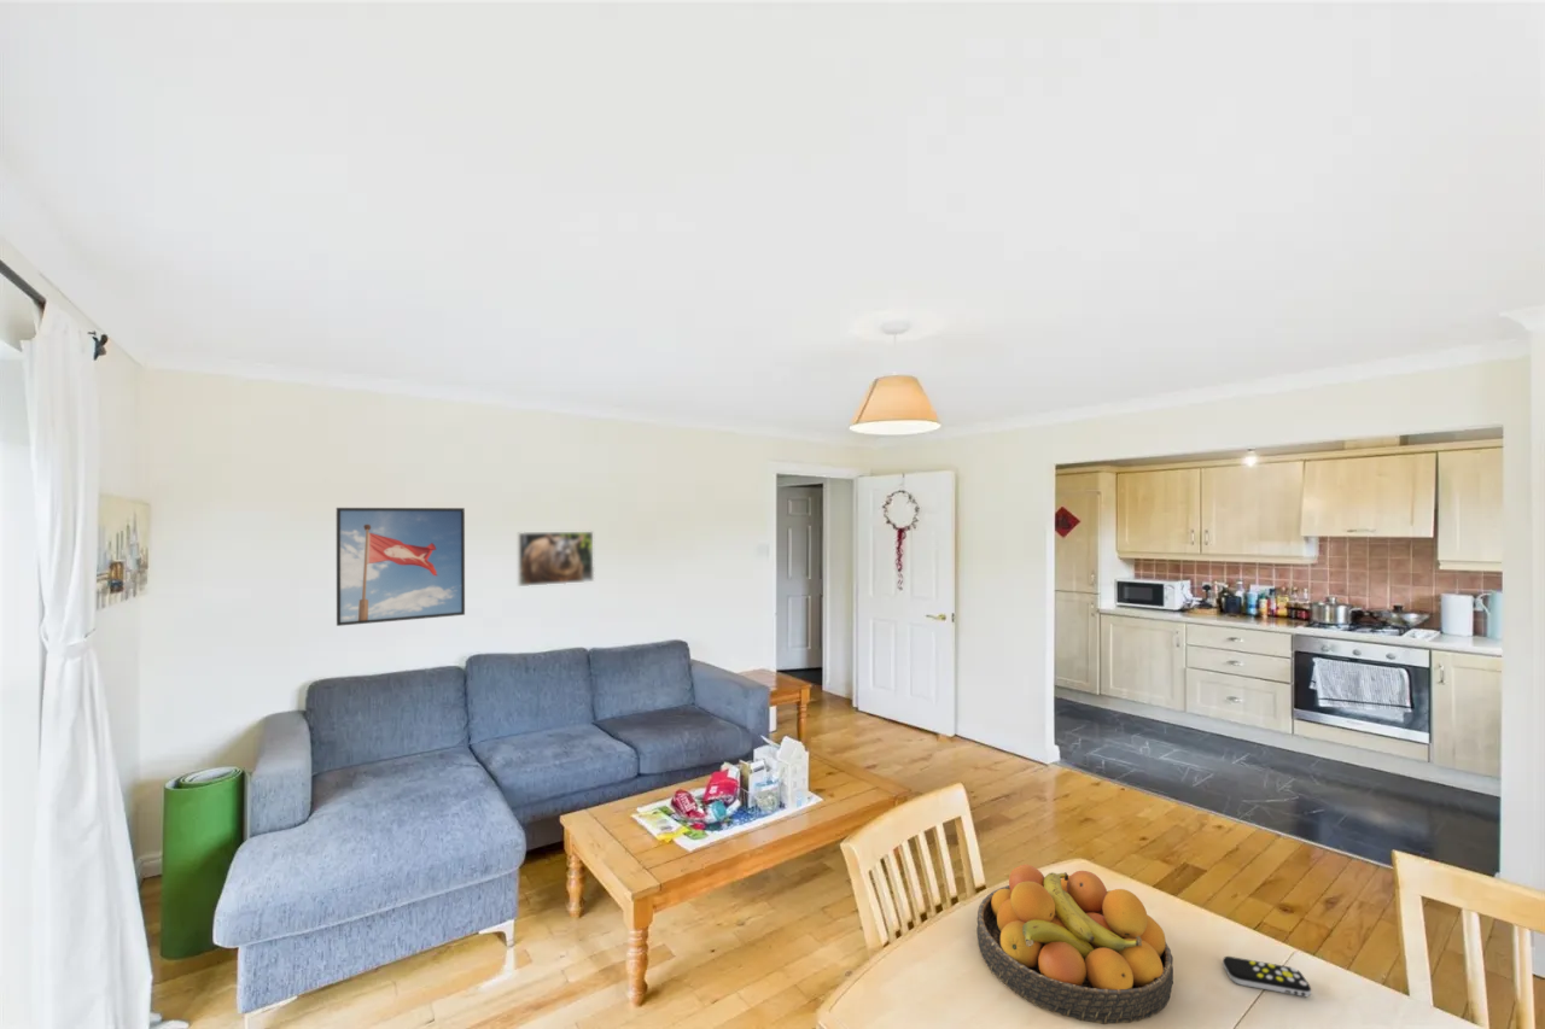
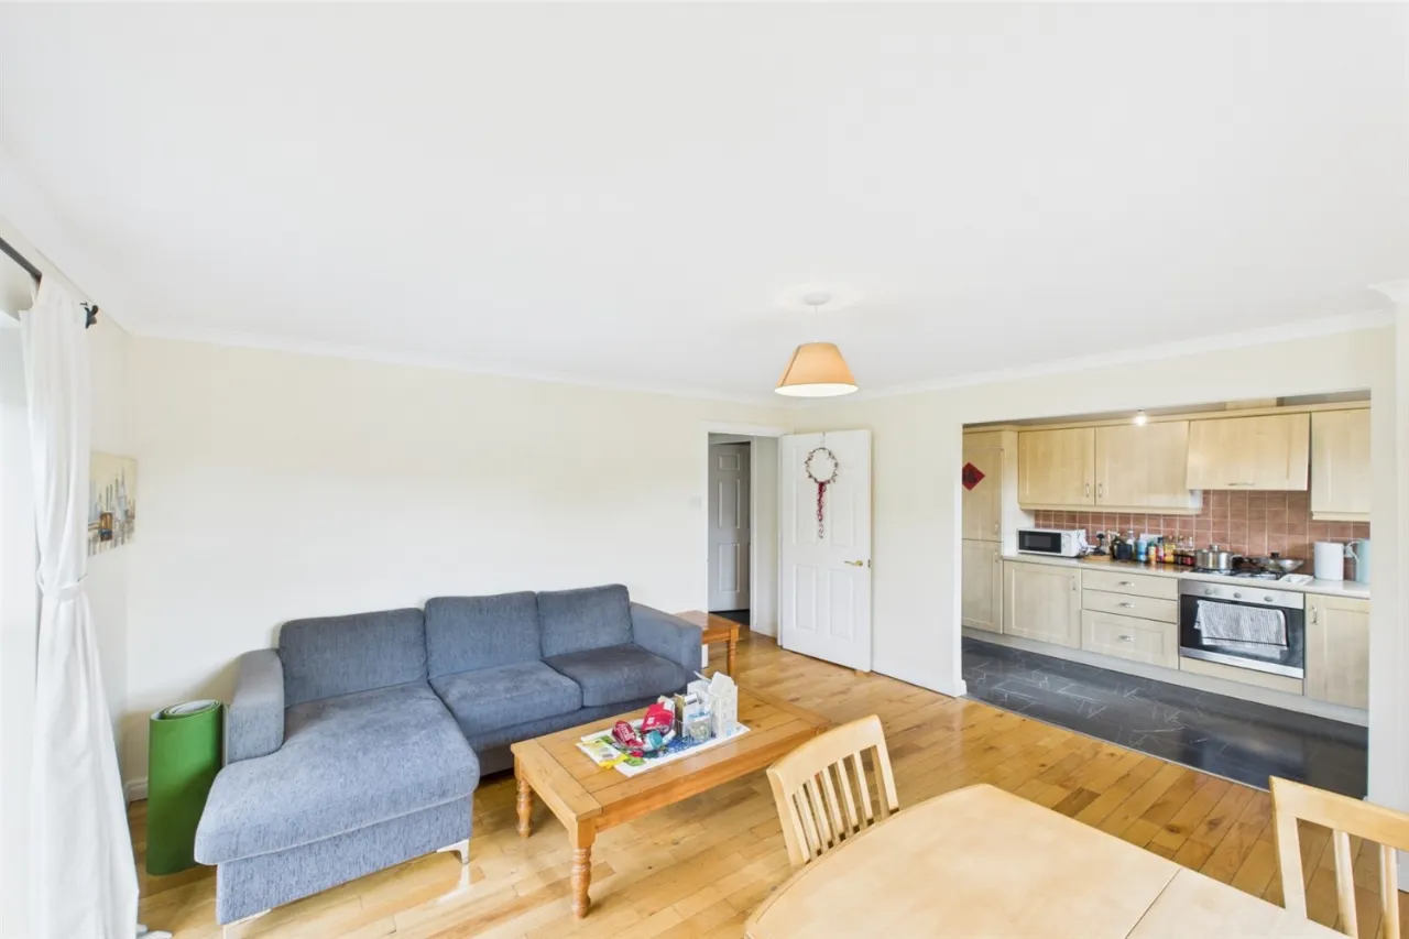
- remote control (1265, 975)
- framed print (556, 557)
- fruit bowl (1069, 918)
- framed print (403, 563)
